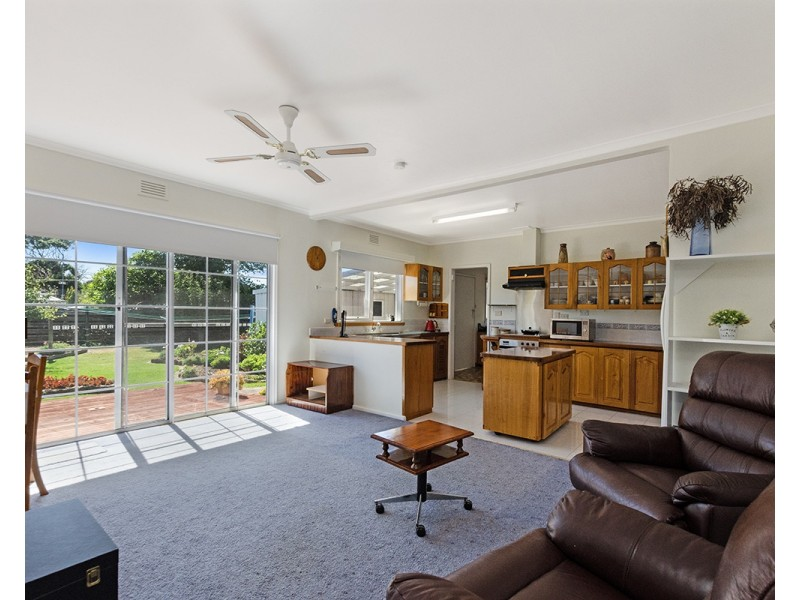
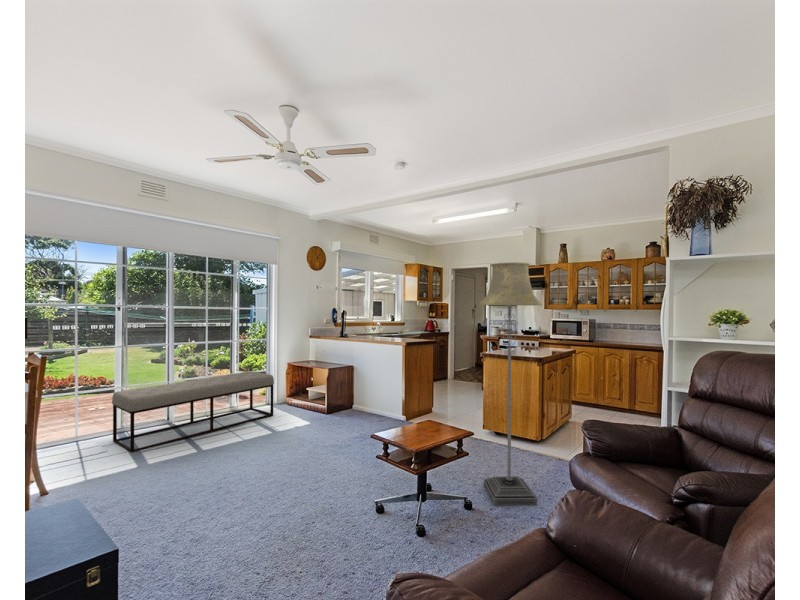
+ bench (200, 400)
+ floor lamp (509, 379)
